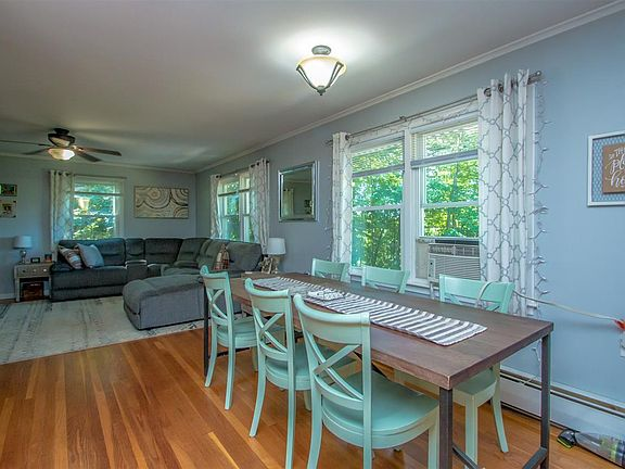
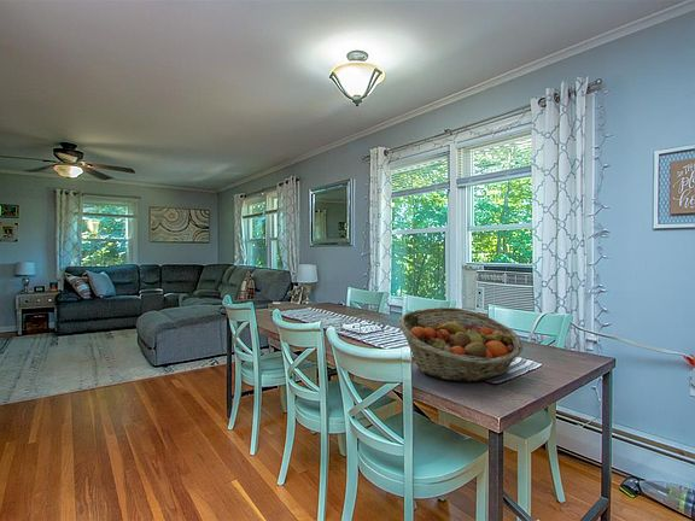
+ fruit basket (459, 340)
